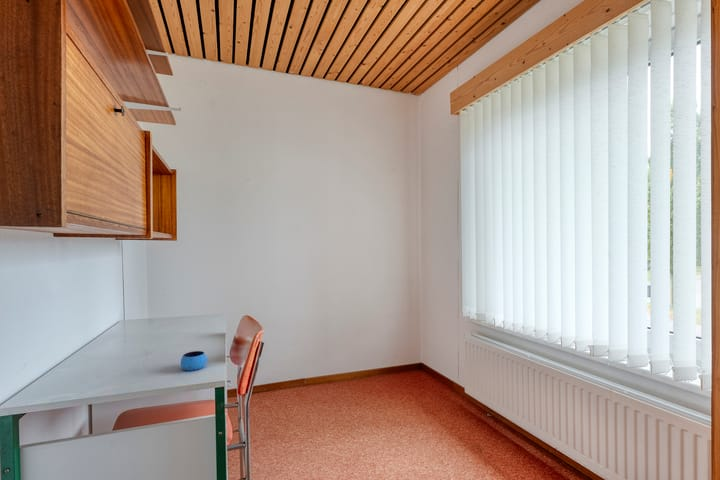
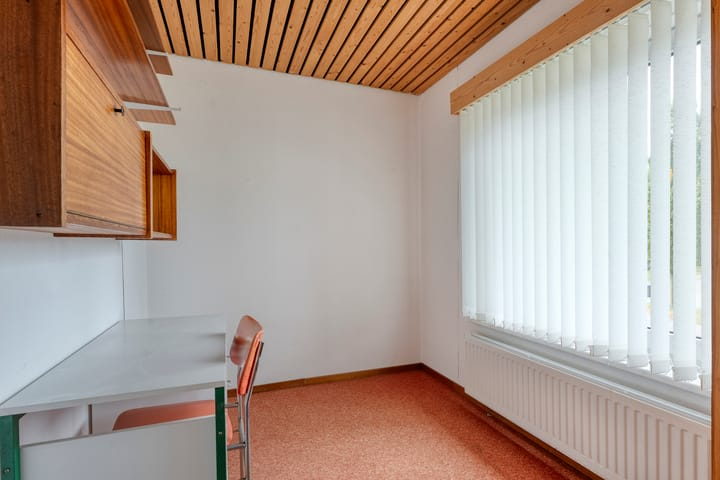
- mug (194, 359)
